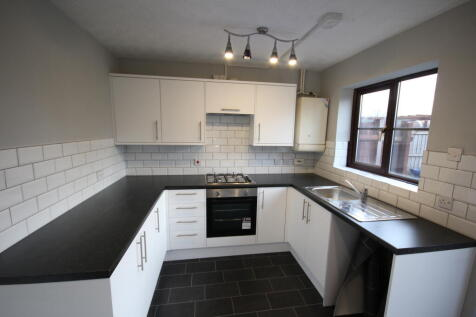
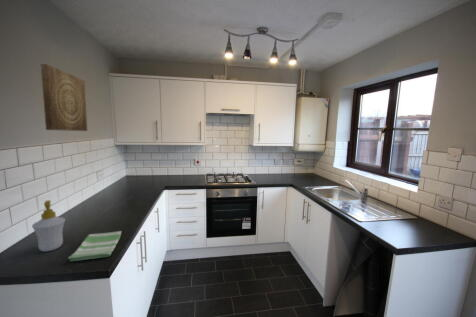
+ soap bottle (49, 224)
+ dish towel (98, 244)
+ wall art (67, 102)
